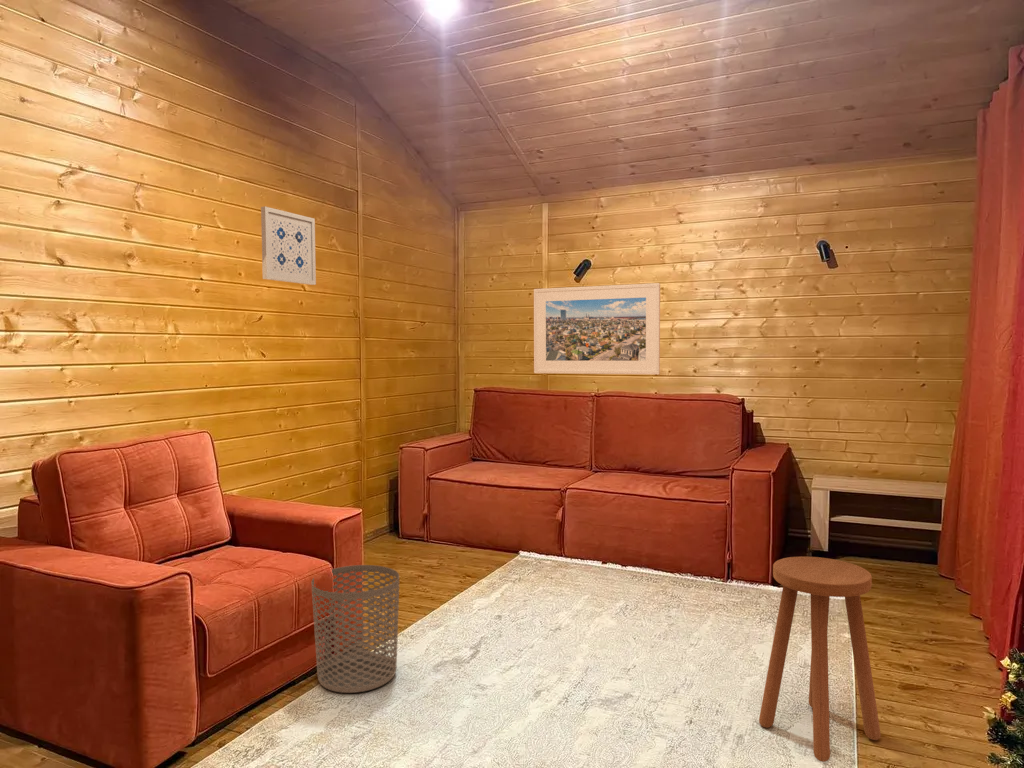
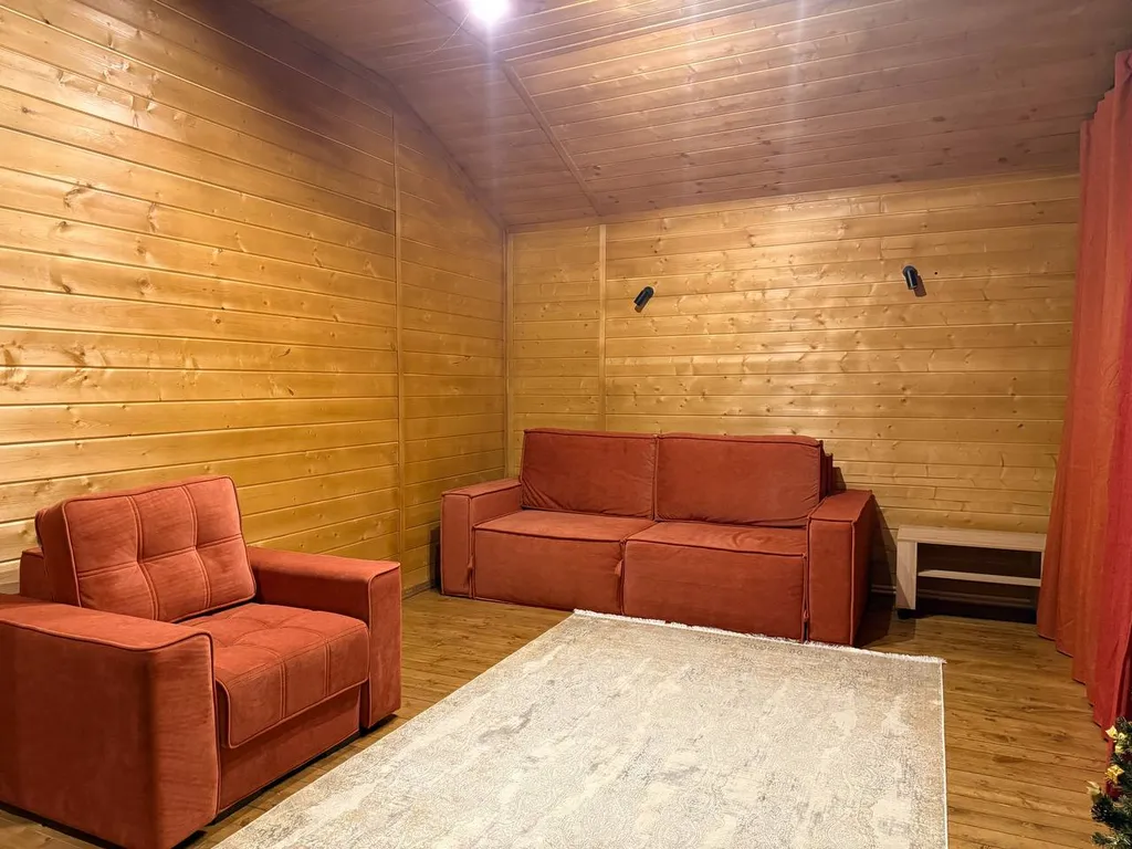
- stool (819, 651)
- wall art (289, 247)
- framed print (594, 330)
- waste bin (356, 627)
